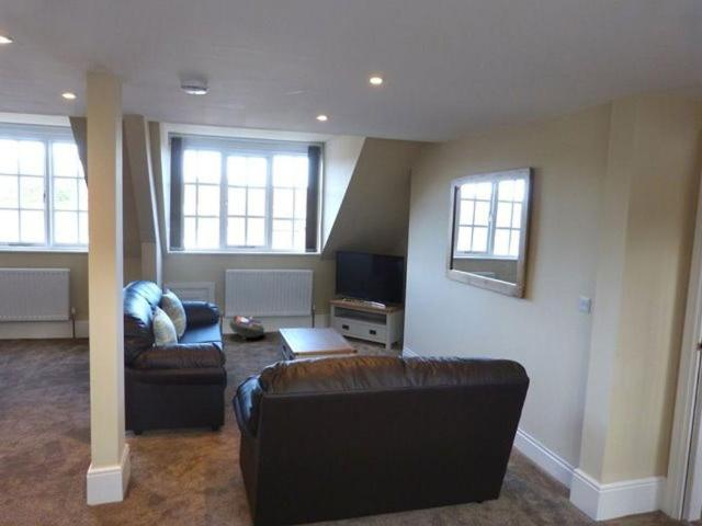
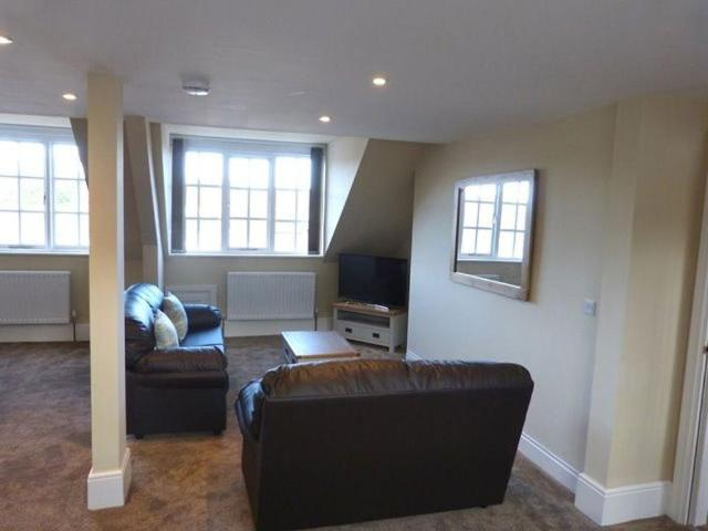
- toy figurine (247, 325)
